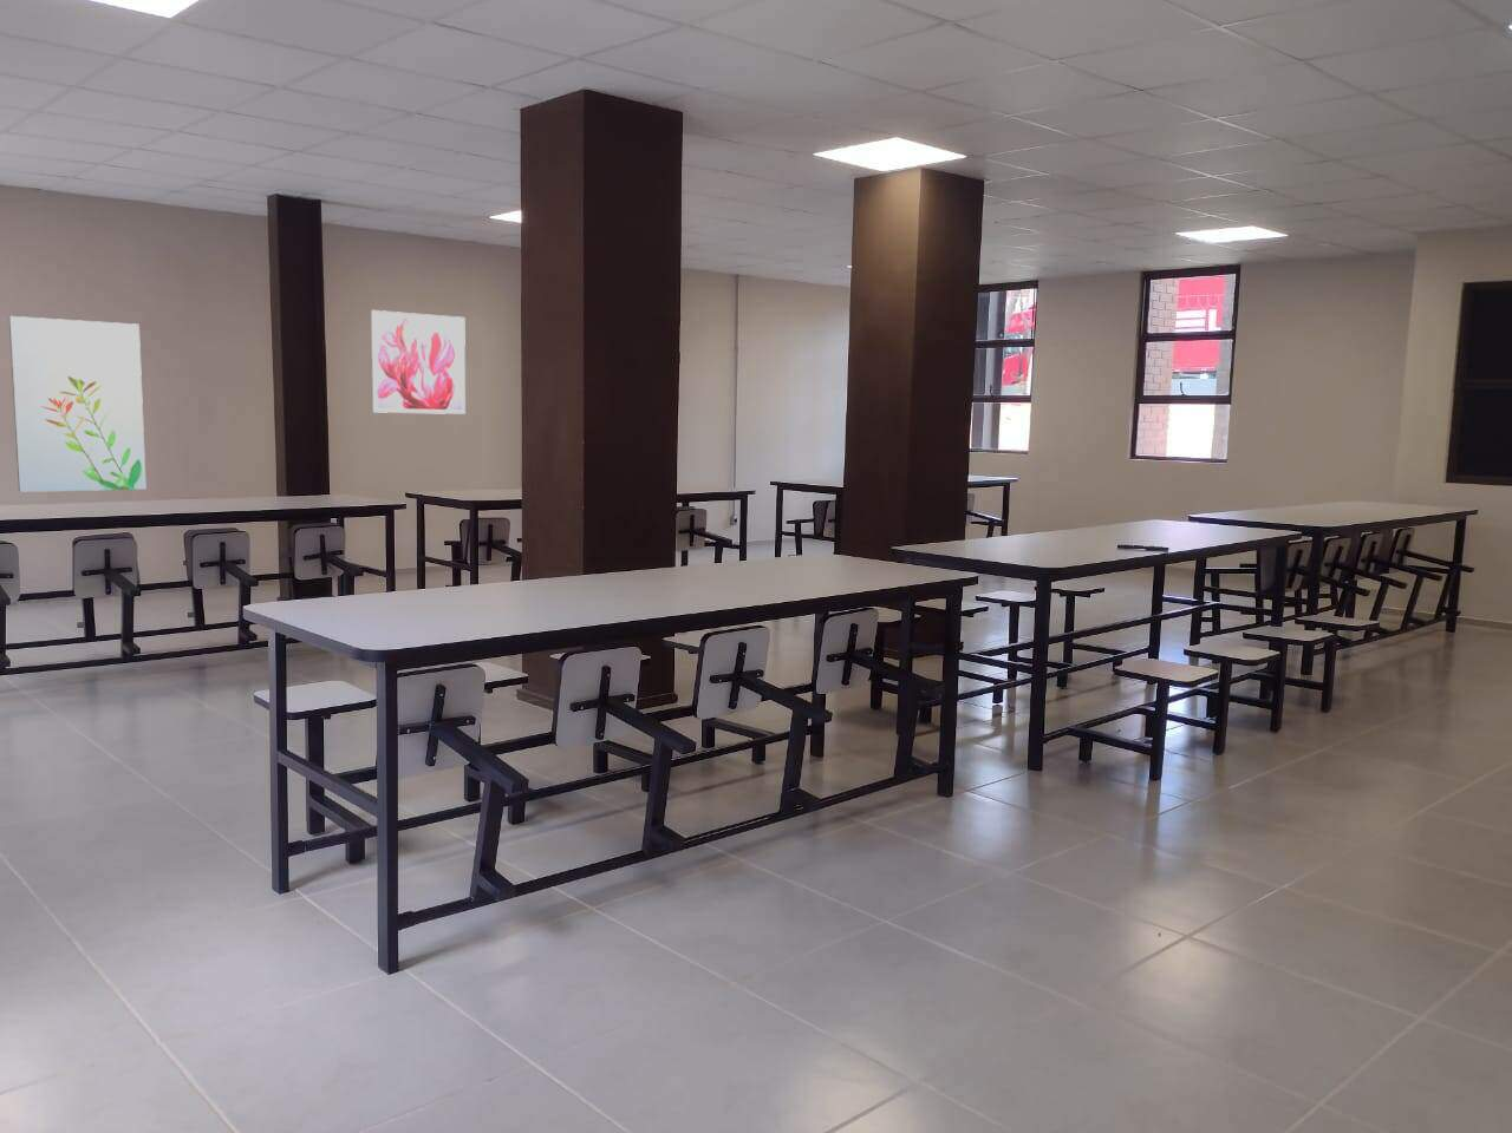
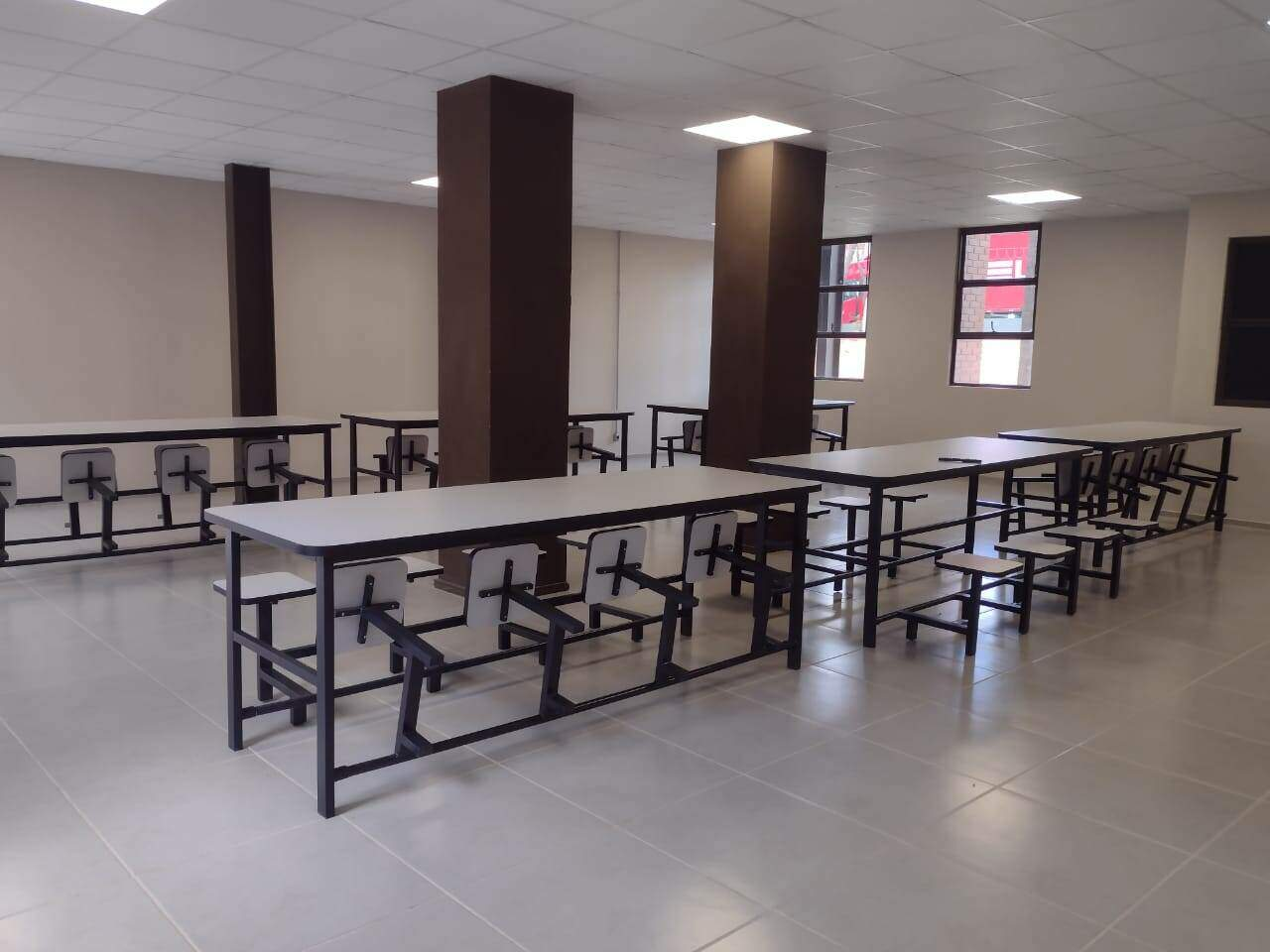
- wall art (419, 363)
- wall art (79, 406)
